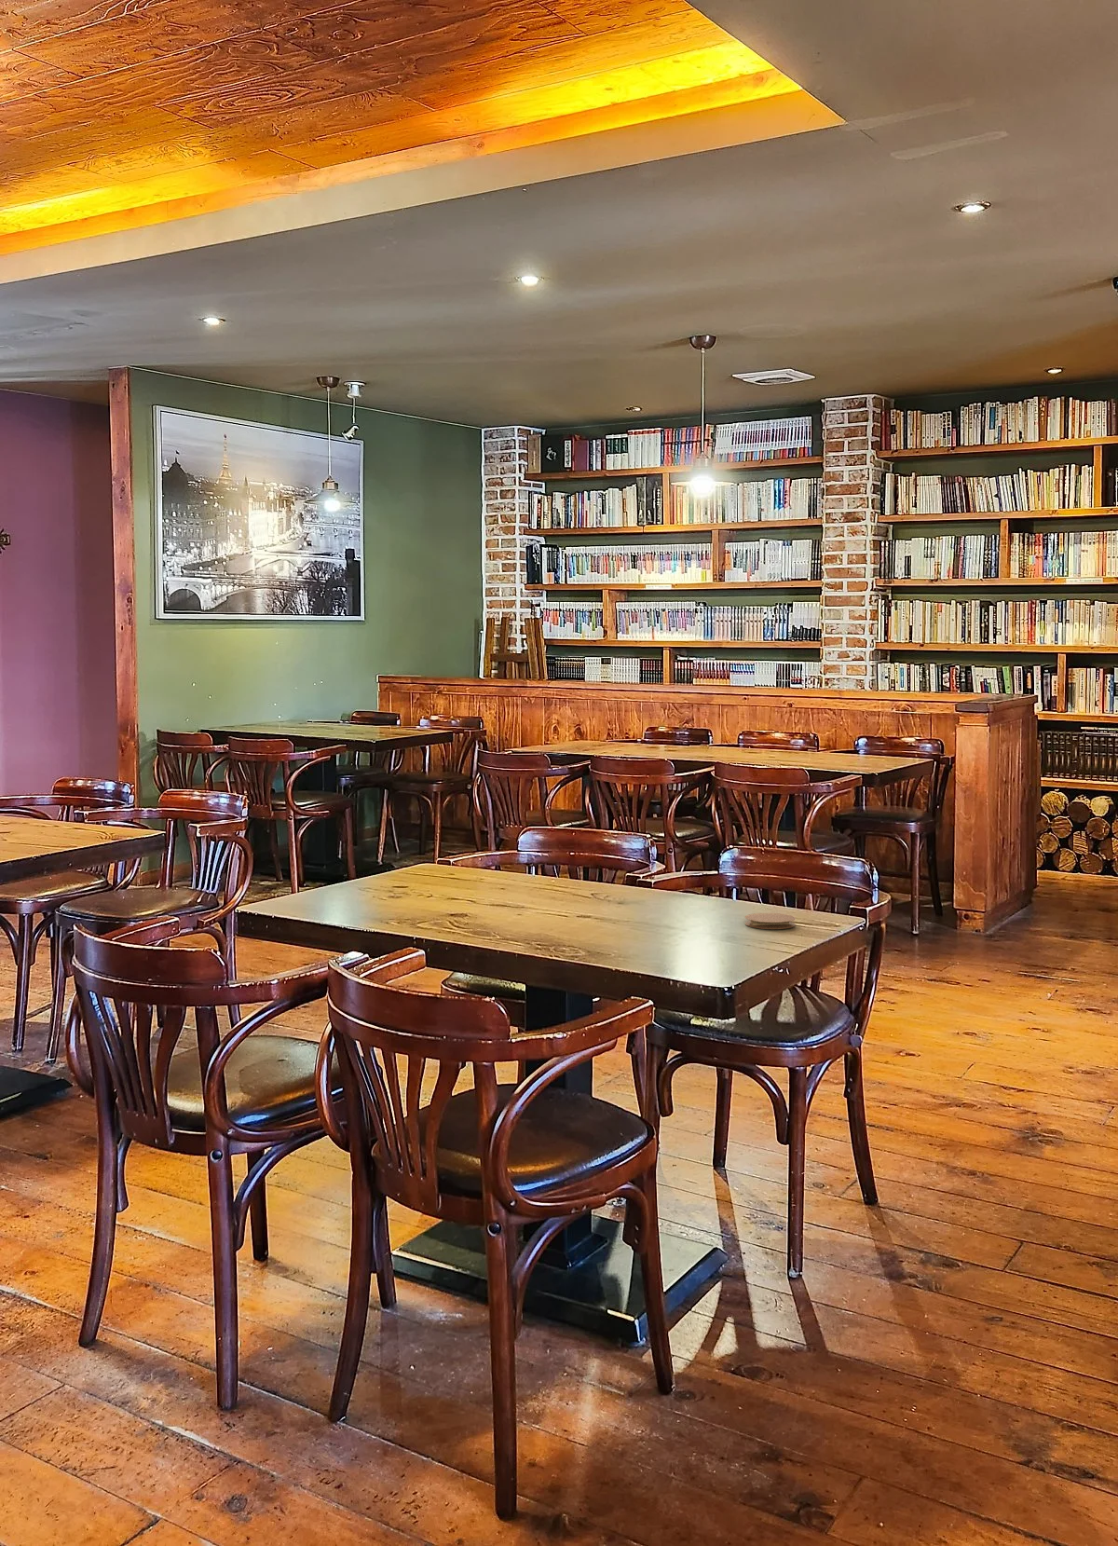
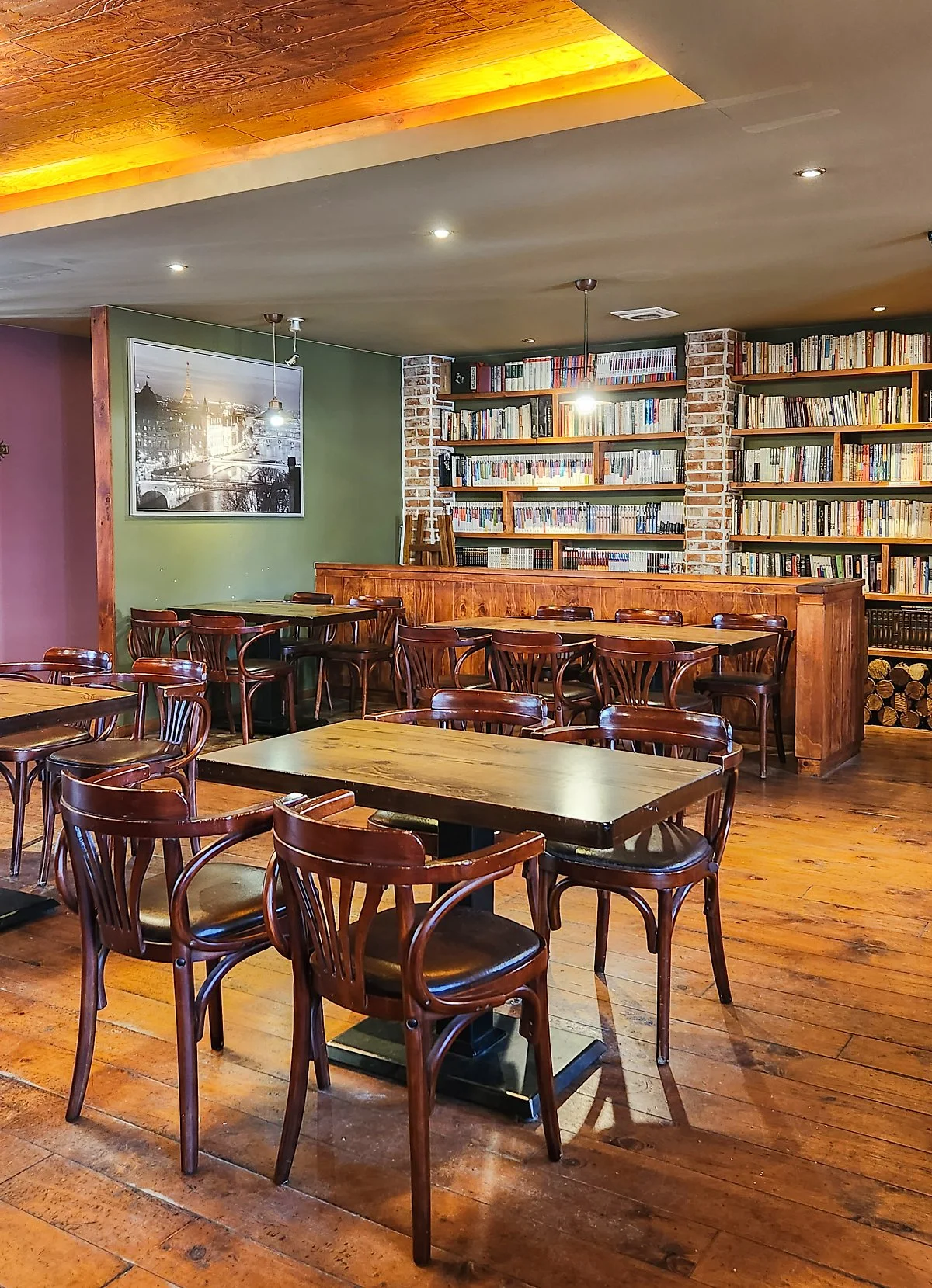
- coaster (770, 921)
